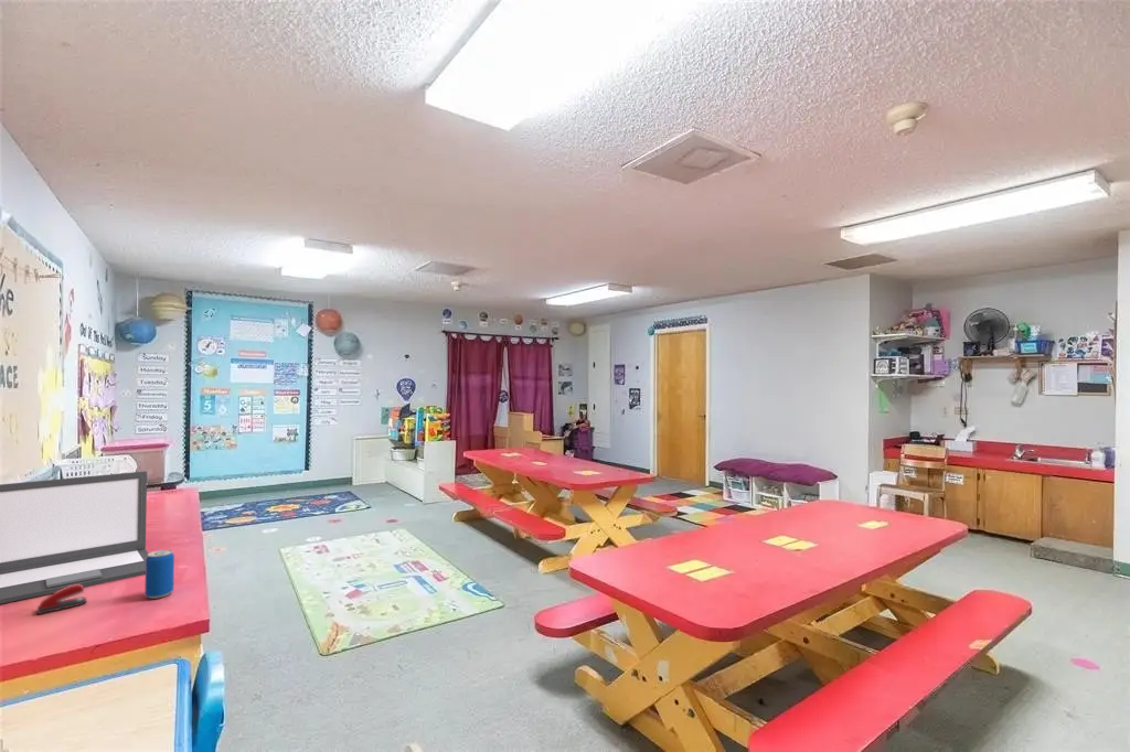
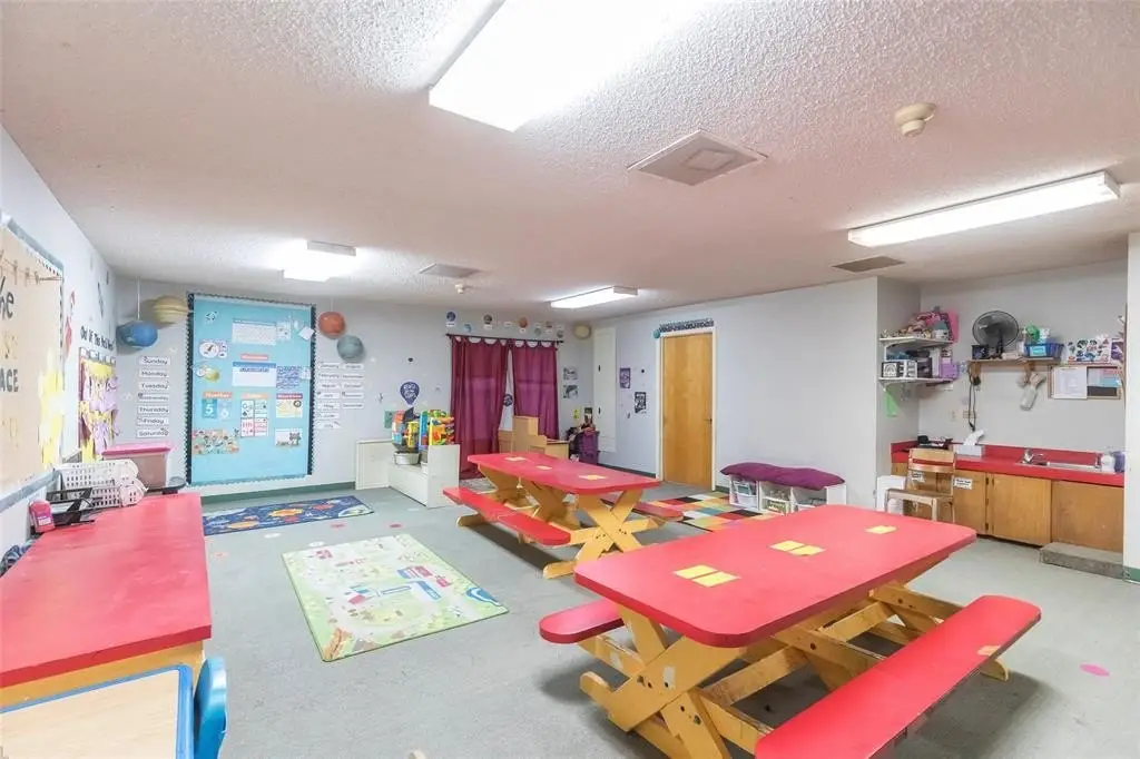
- beverage can (159, 573)
- laptop (73, 529)
- stapler (62, 598)
